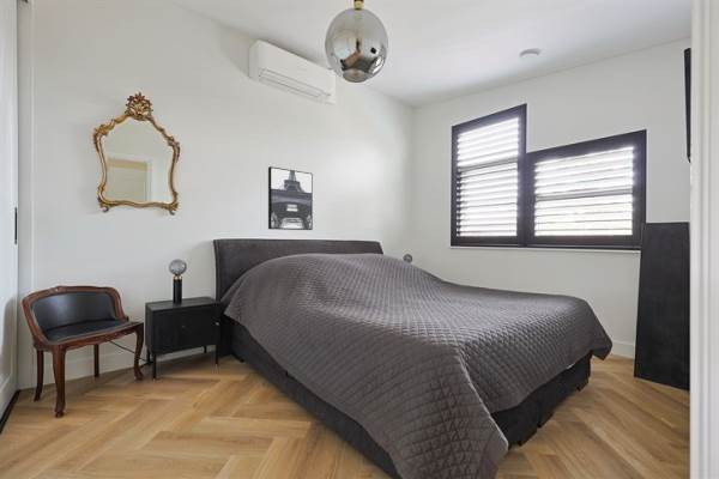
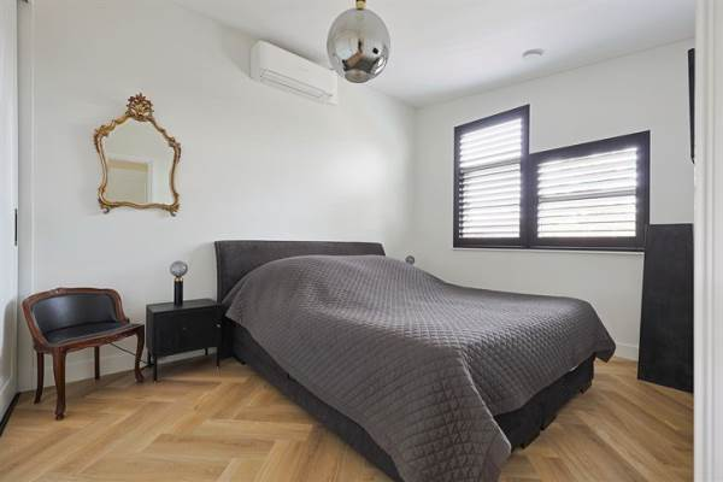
- wall art (291, 200)
